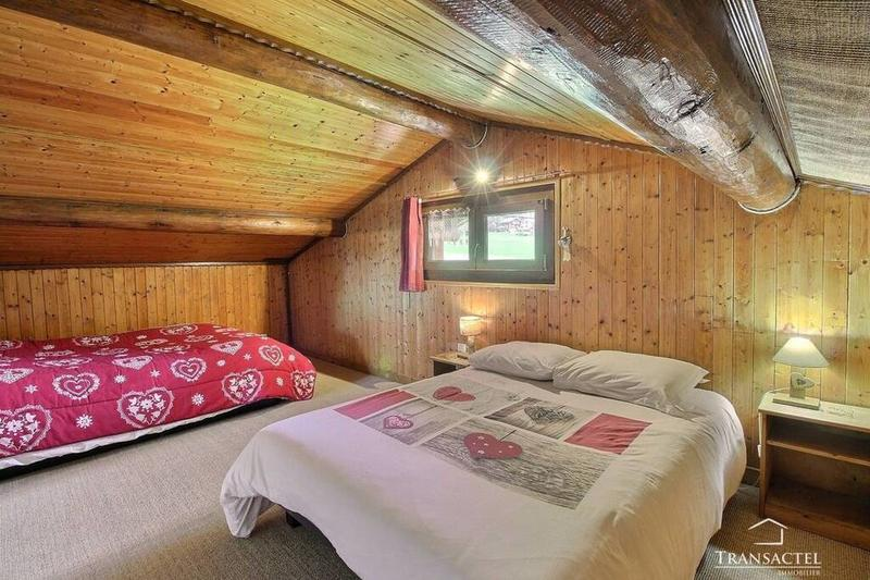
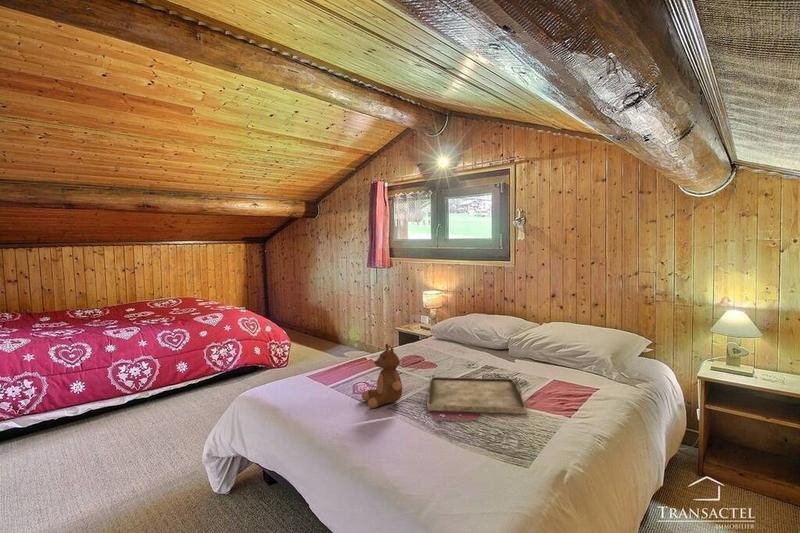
+ teddy bear (381, 374)
+ serving tray (473, 388)
